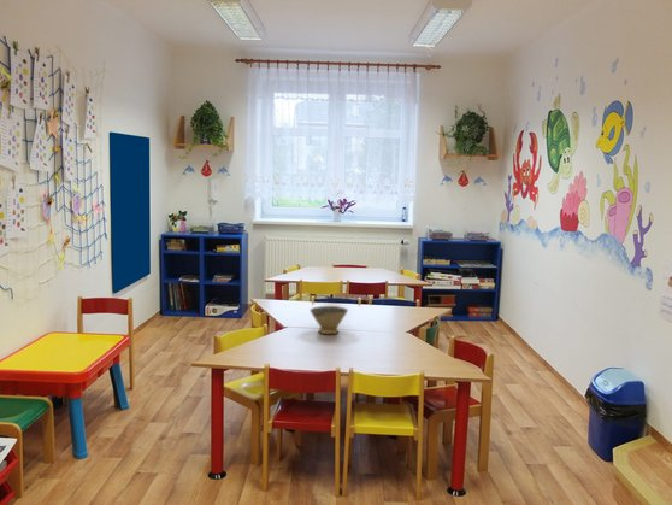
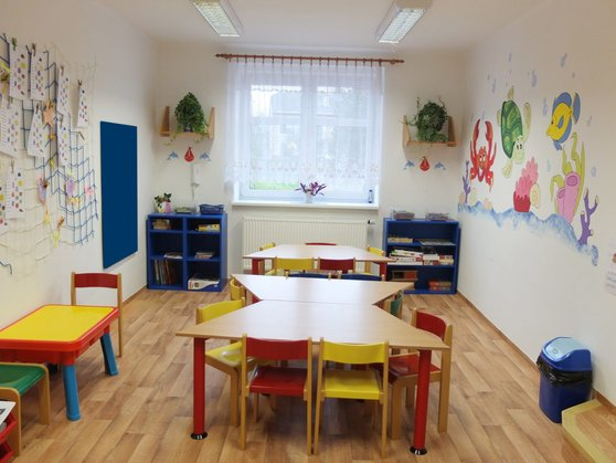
- bowl (328, 321)
